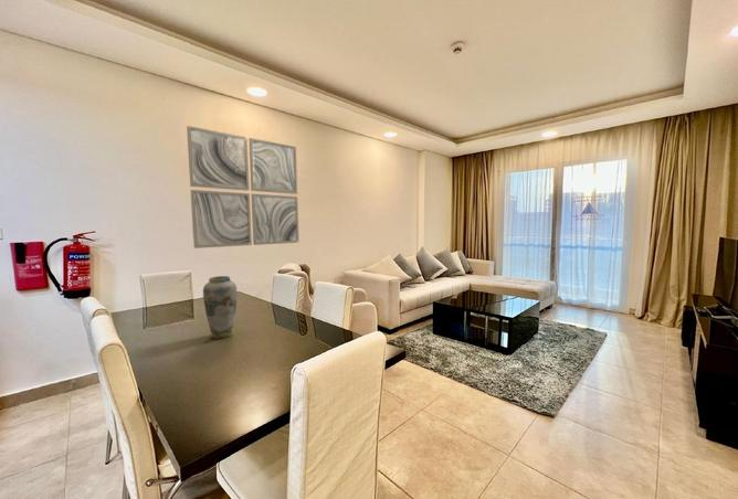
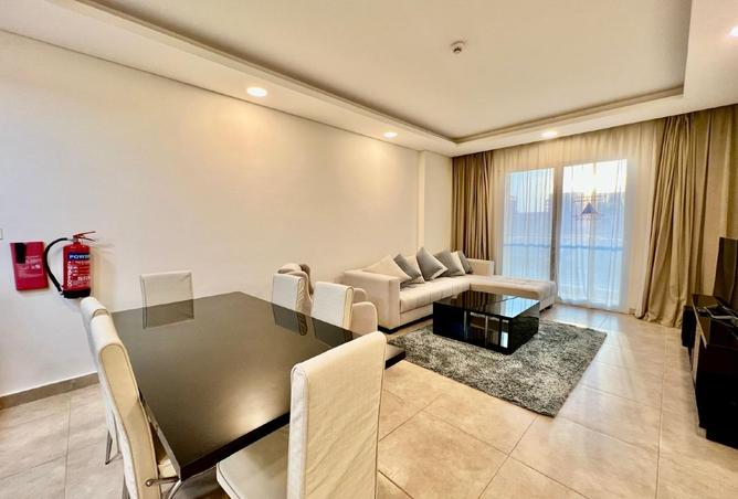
- wall art (249, 193)
- vase (221, 306)
